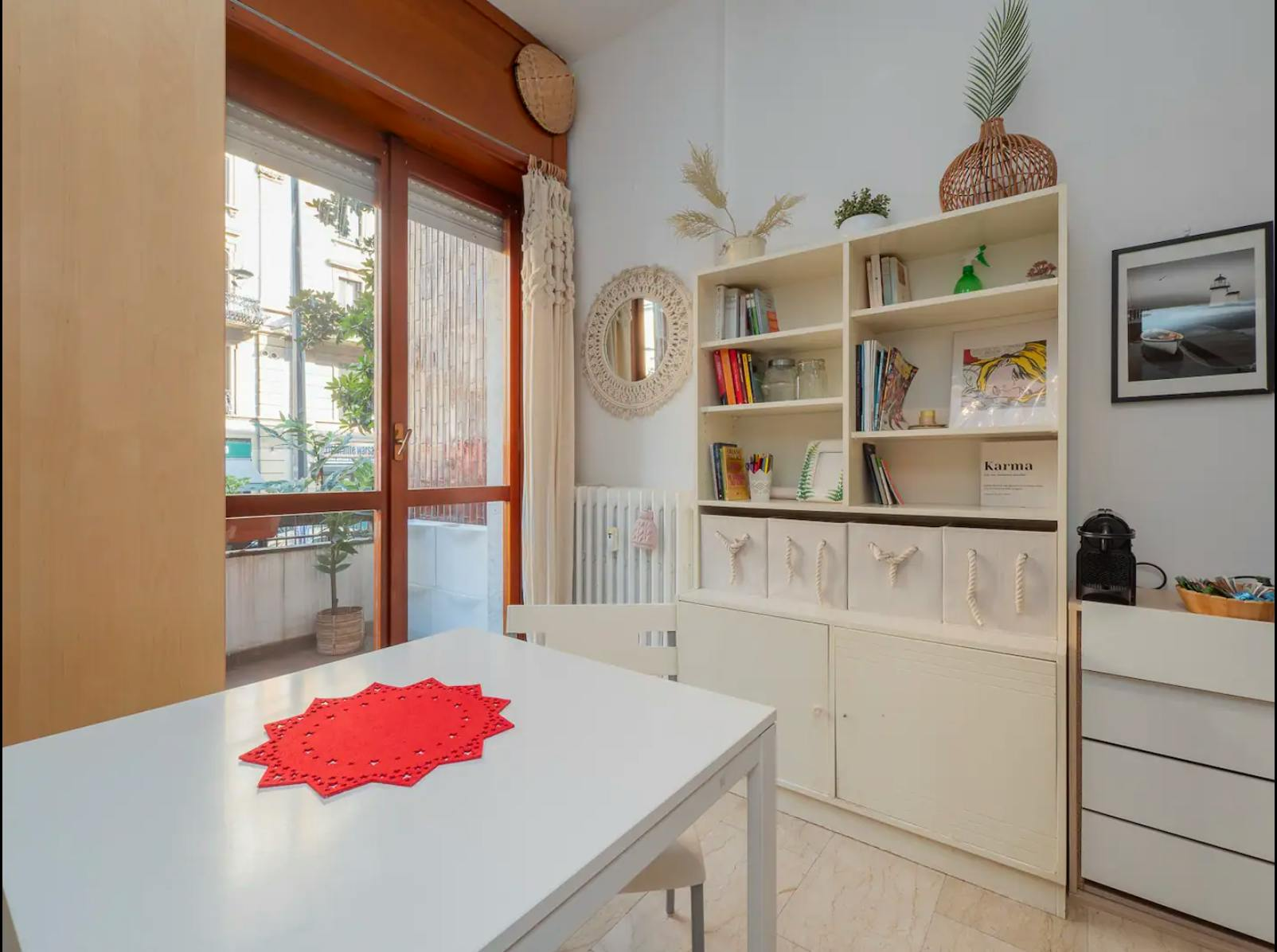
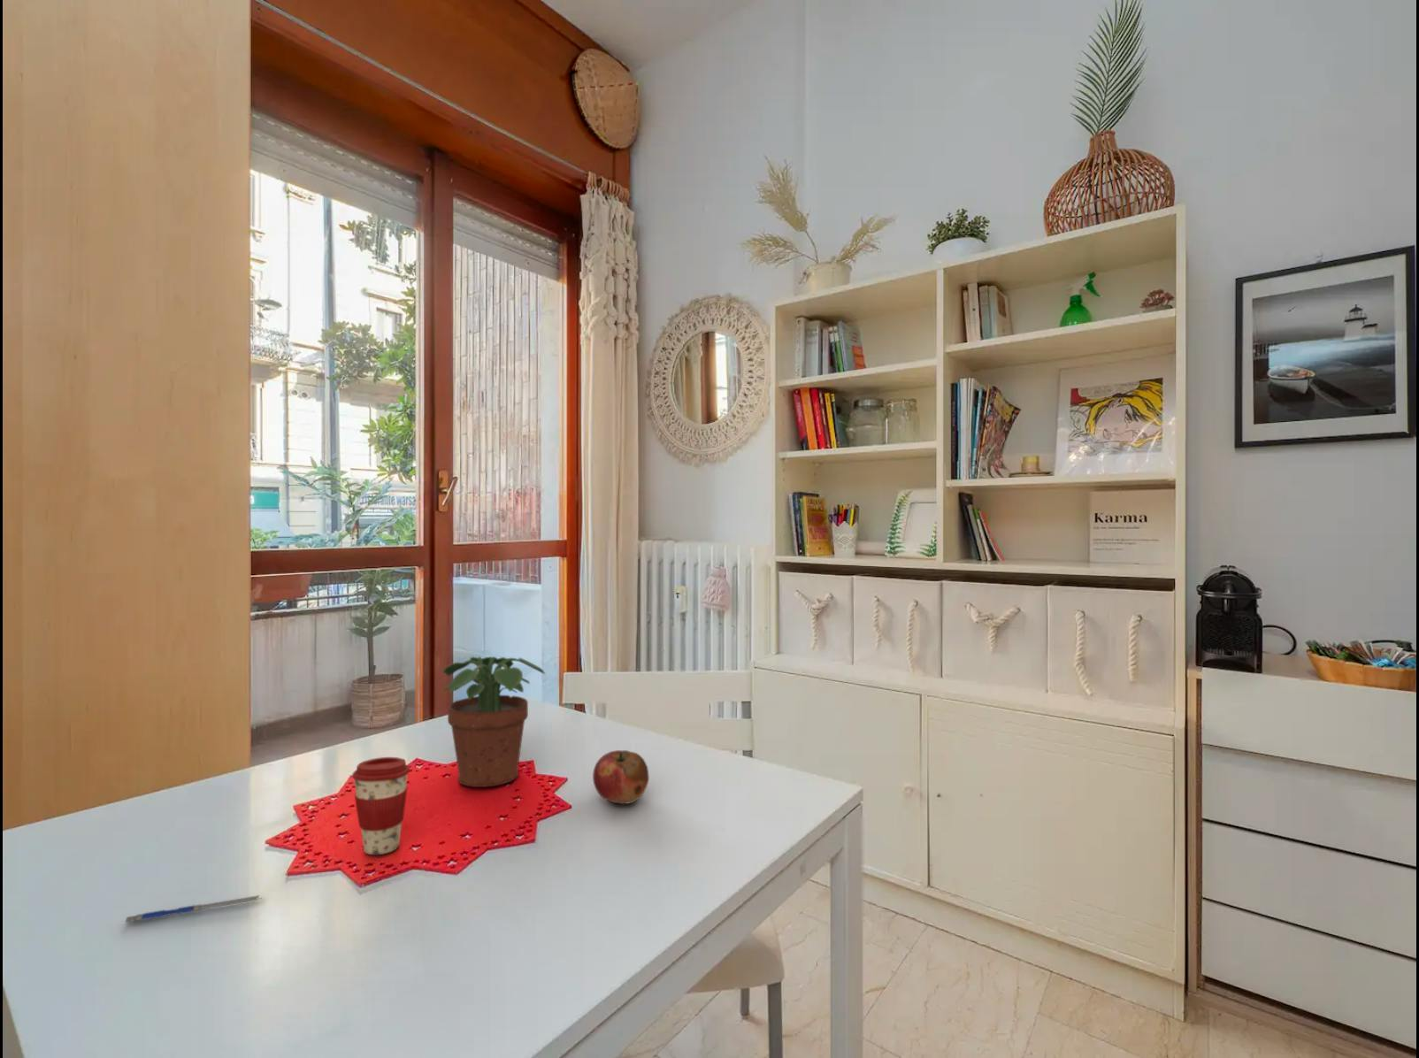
+ pen (196, 908)
+ coffee cup (381, 805)
+ potted plant (492, 719)
+ fruit (621, 775)
